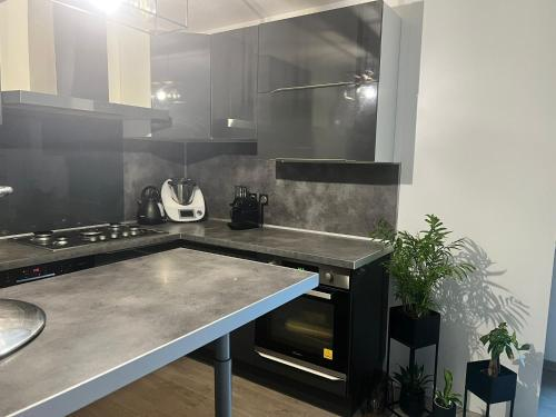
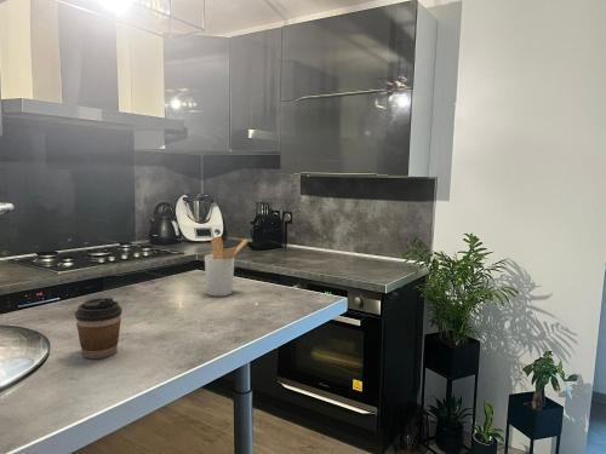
+ utensil holder (227, 265)
+ coffee cup (98, 324)
